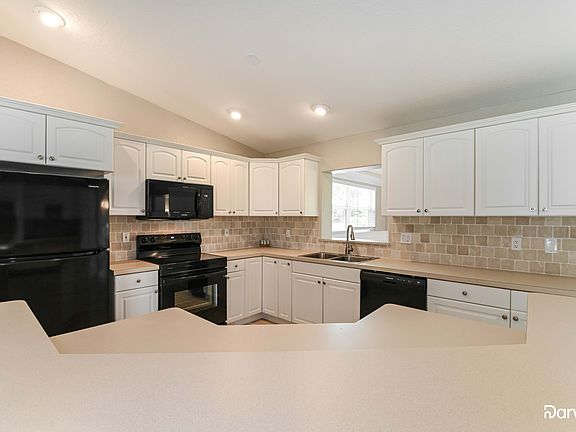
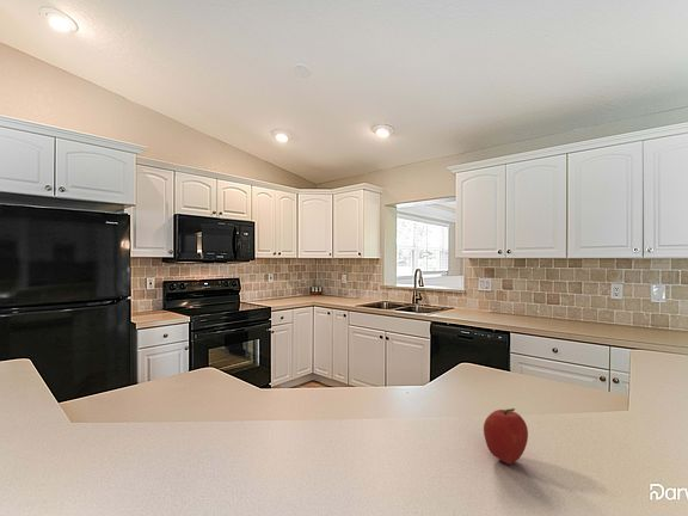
+ fruit (505, 432)
